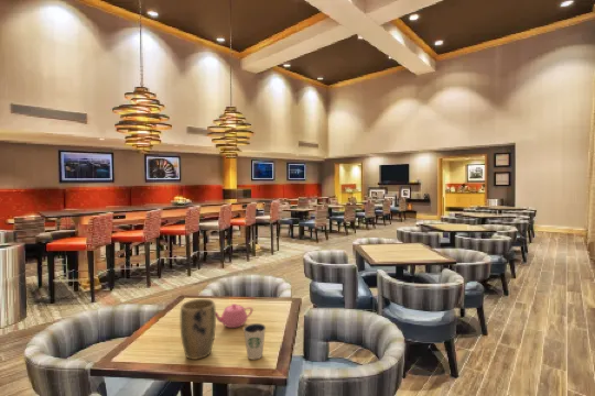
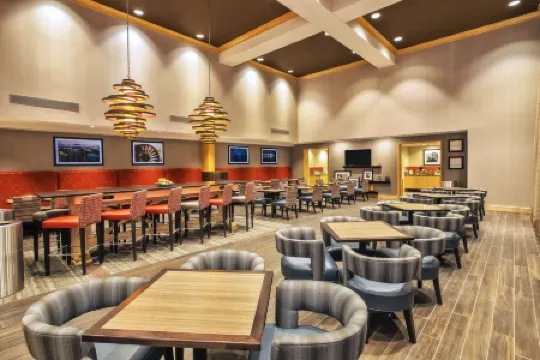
- teapot (232, 314)
- plant pot (198, 328)
- dixie cup (255, 341)
